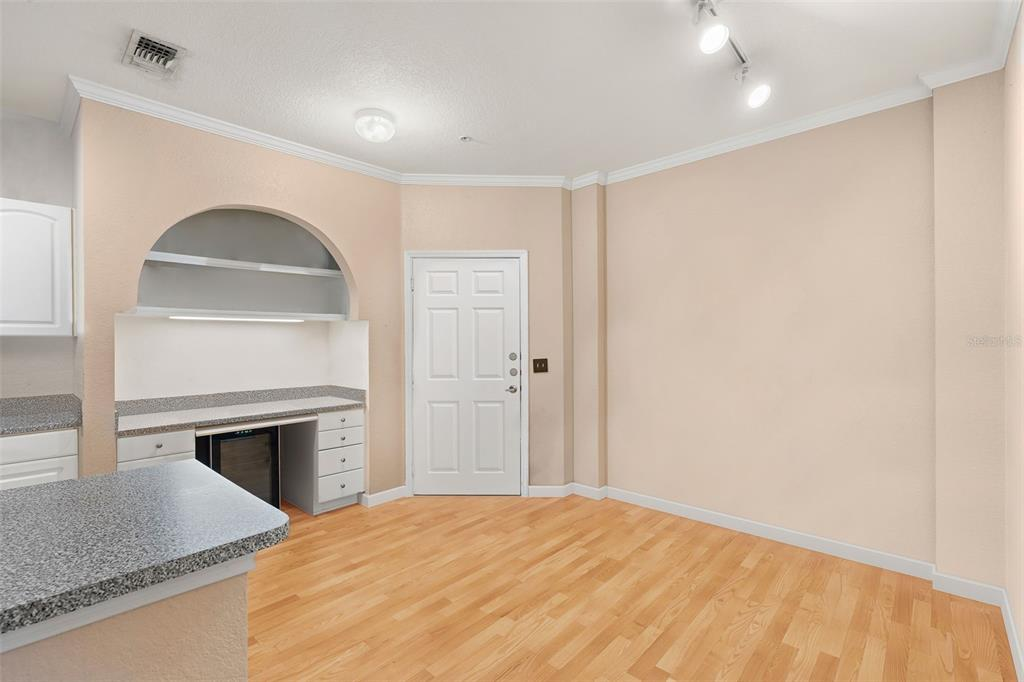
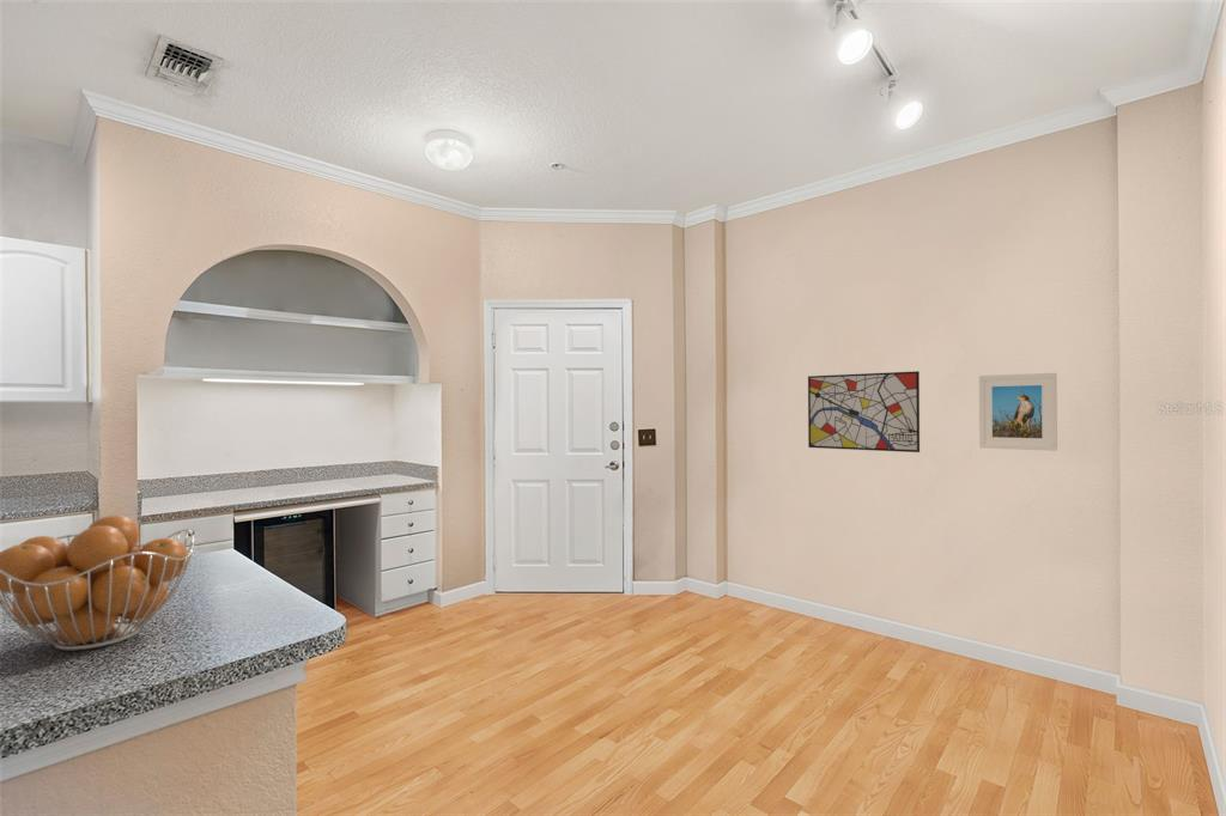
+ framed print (1016, 412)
+ wall art (860, 412)
+ fruit basket (98, 578)
